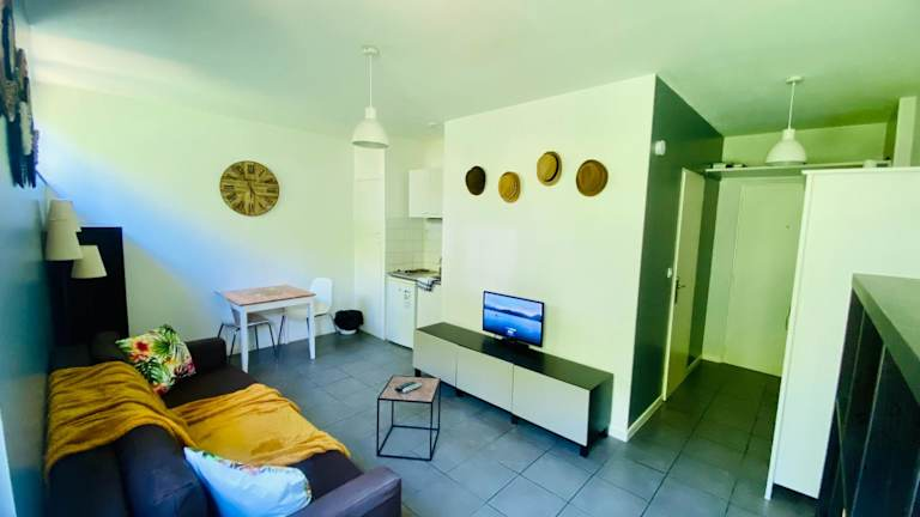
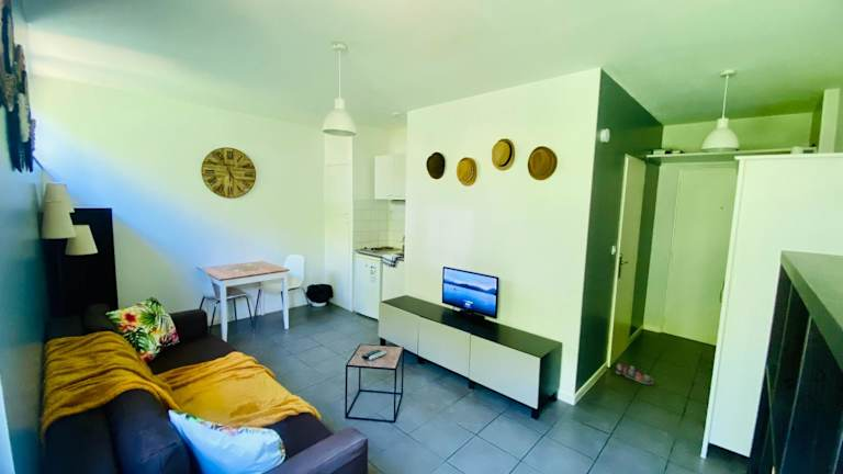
+ shoe (634, 373)
